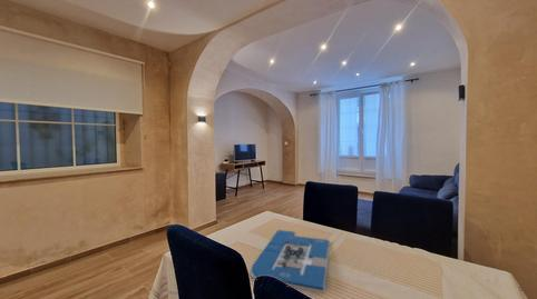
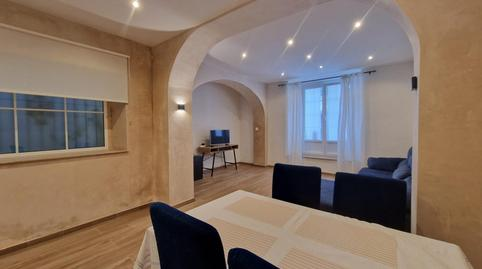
- board game (294, 250)
